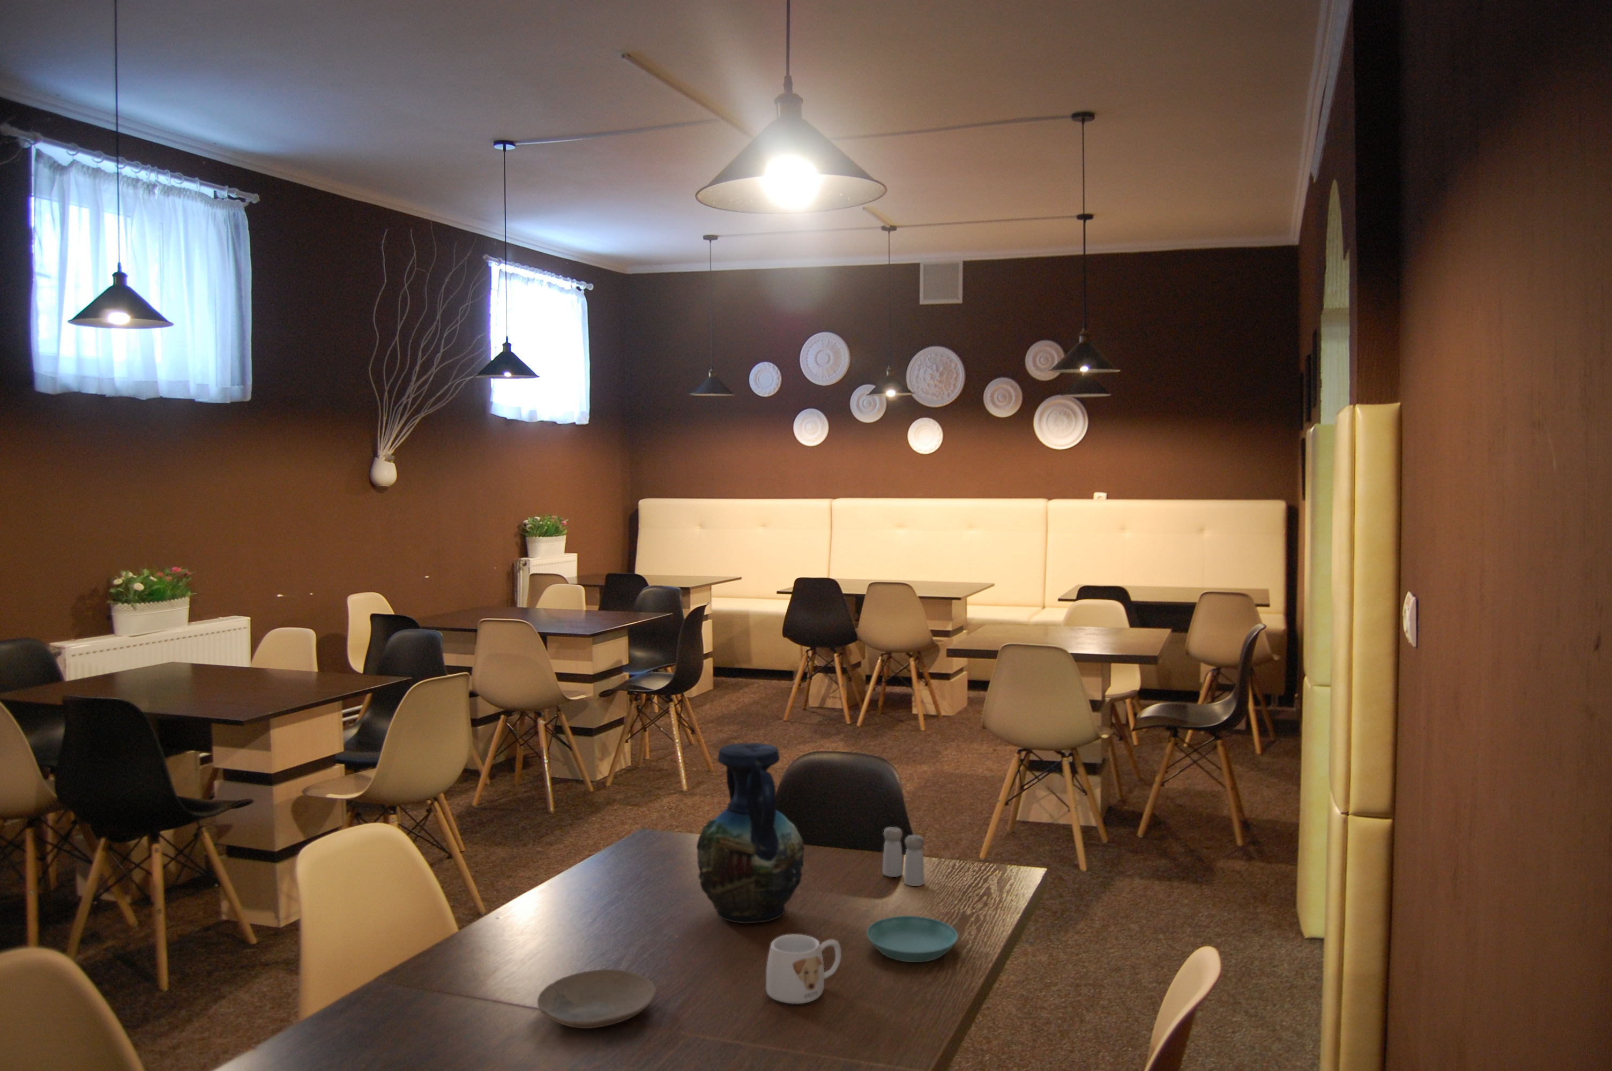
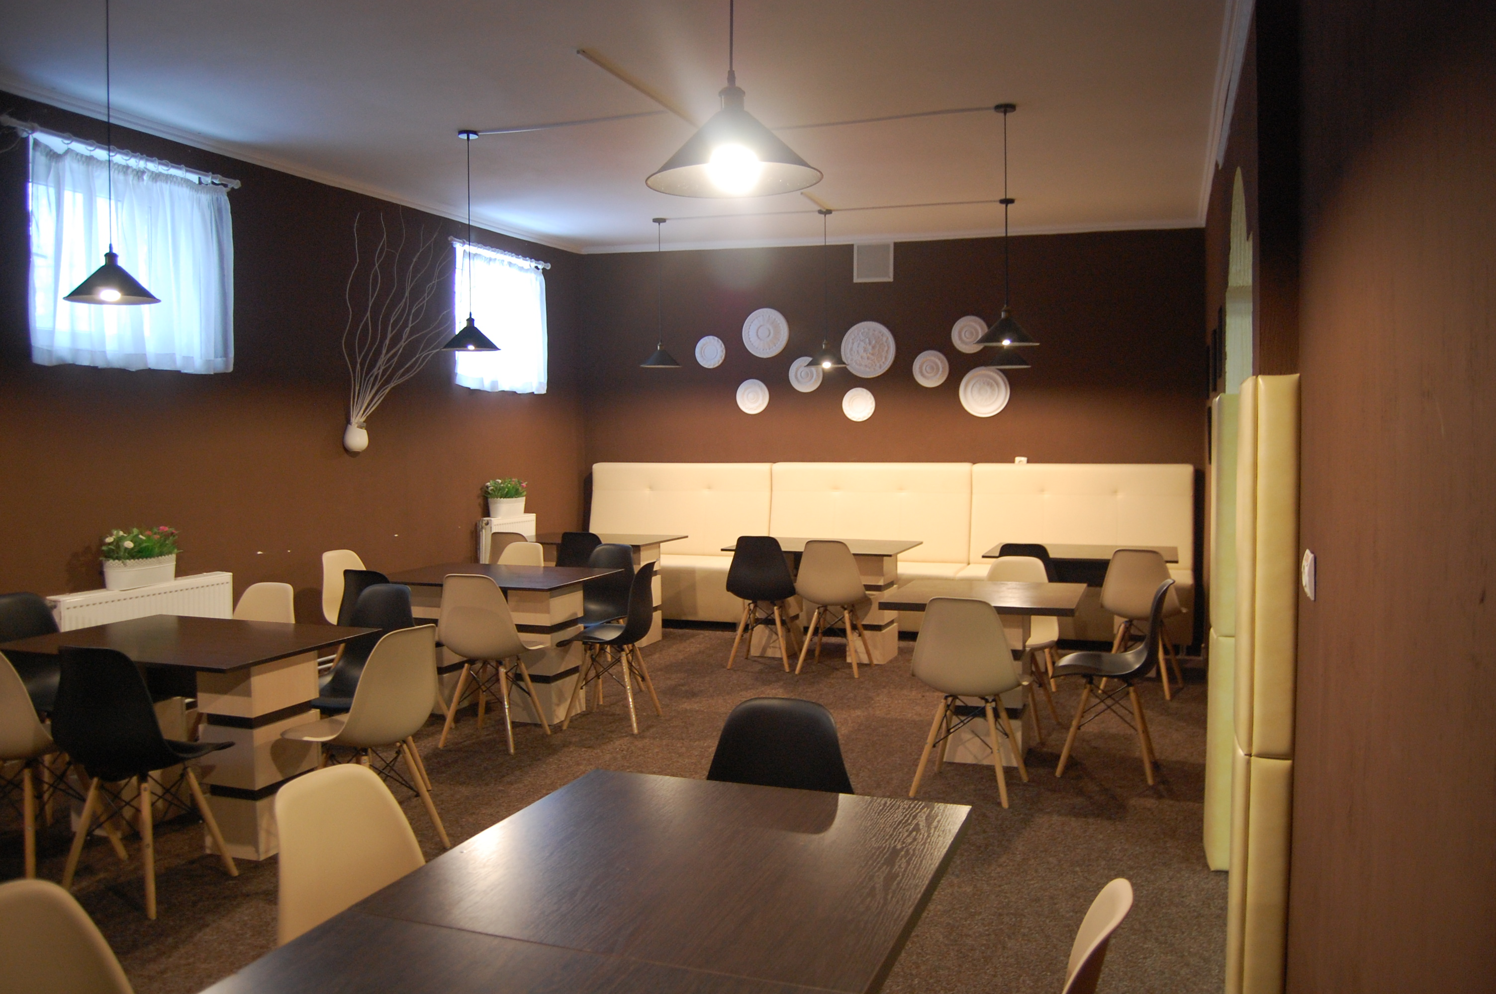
- vase (750, 831)
- plate (597, 1003)
- saucer (911, 941)
- mug (805, 966)
- salt and pepper shaker (902, 855)
